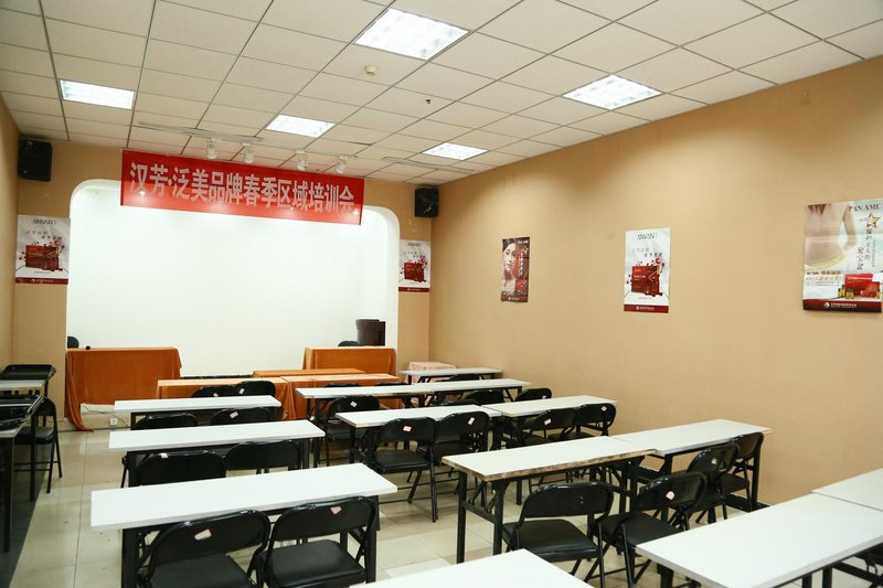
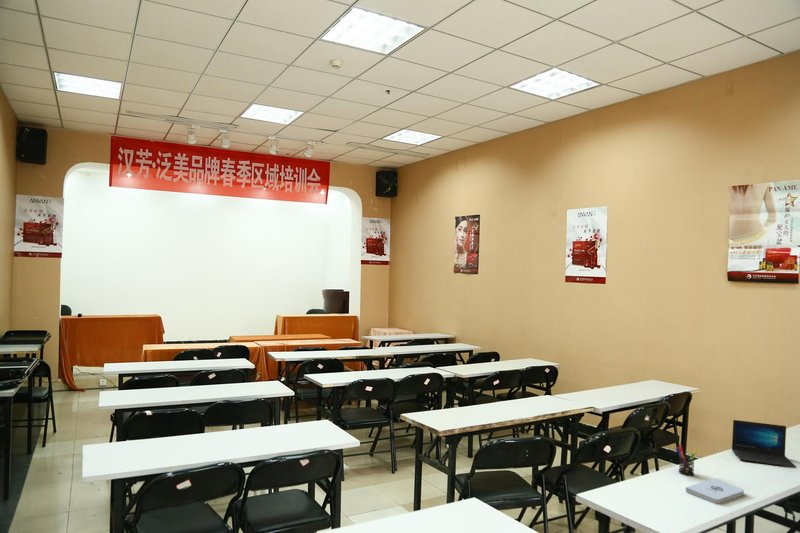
+ pen holder (687, 460)
+ laptop (763, 442)
+ notepad (715, 490)
